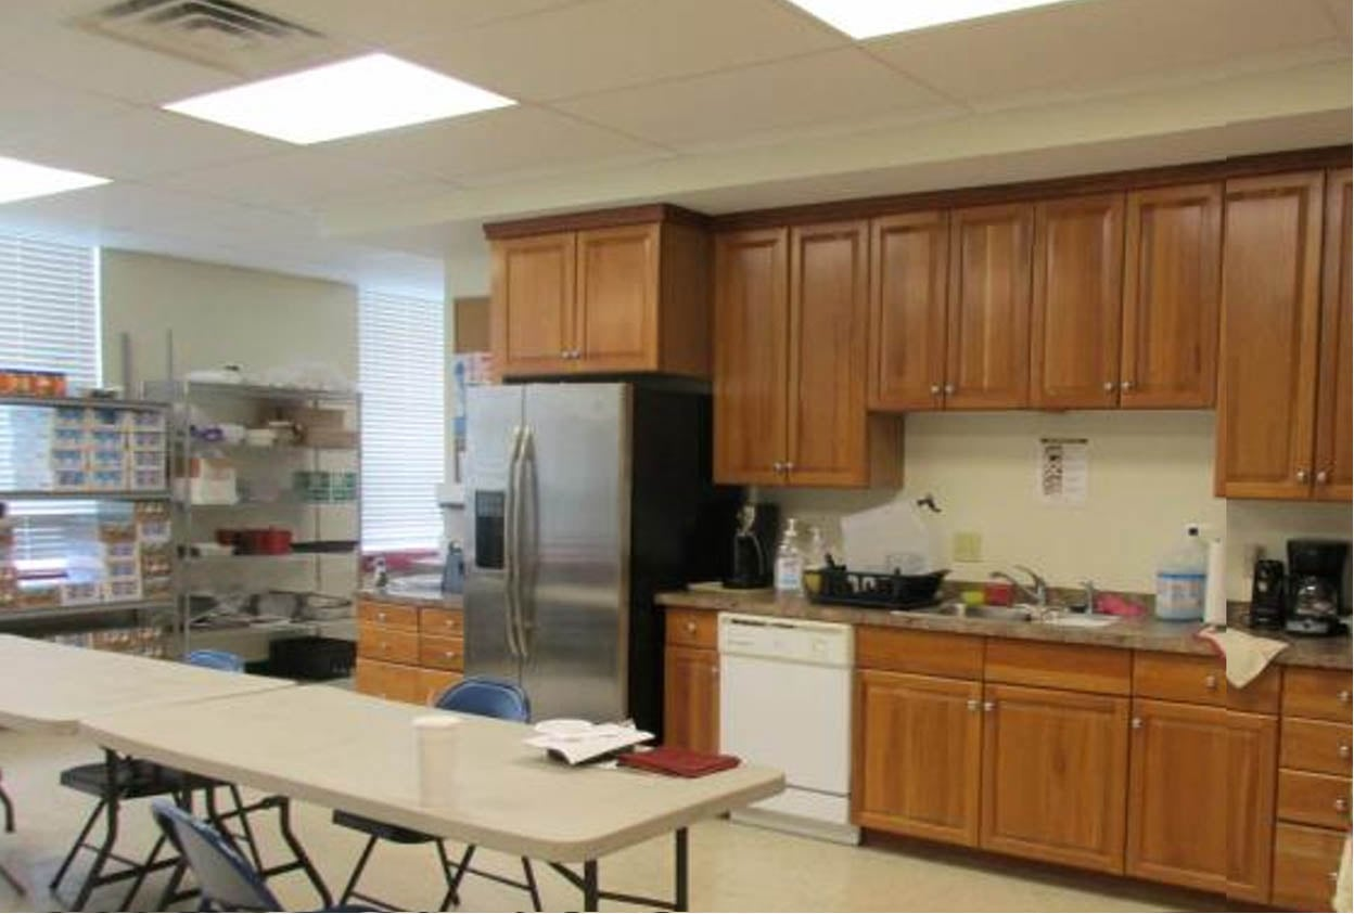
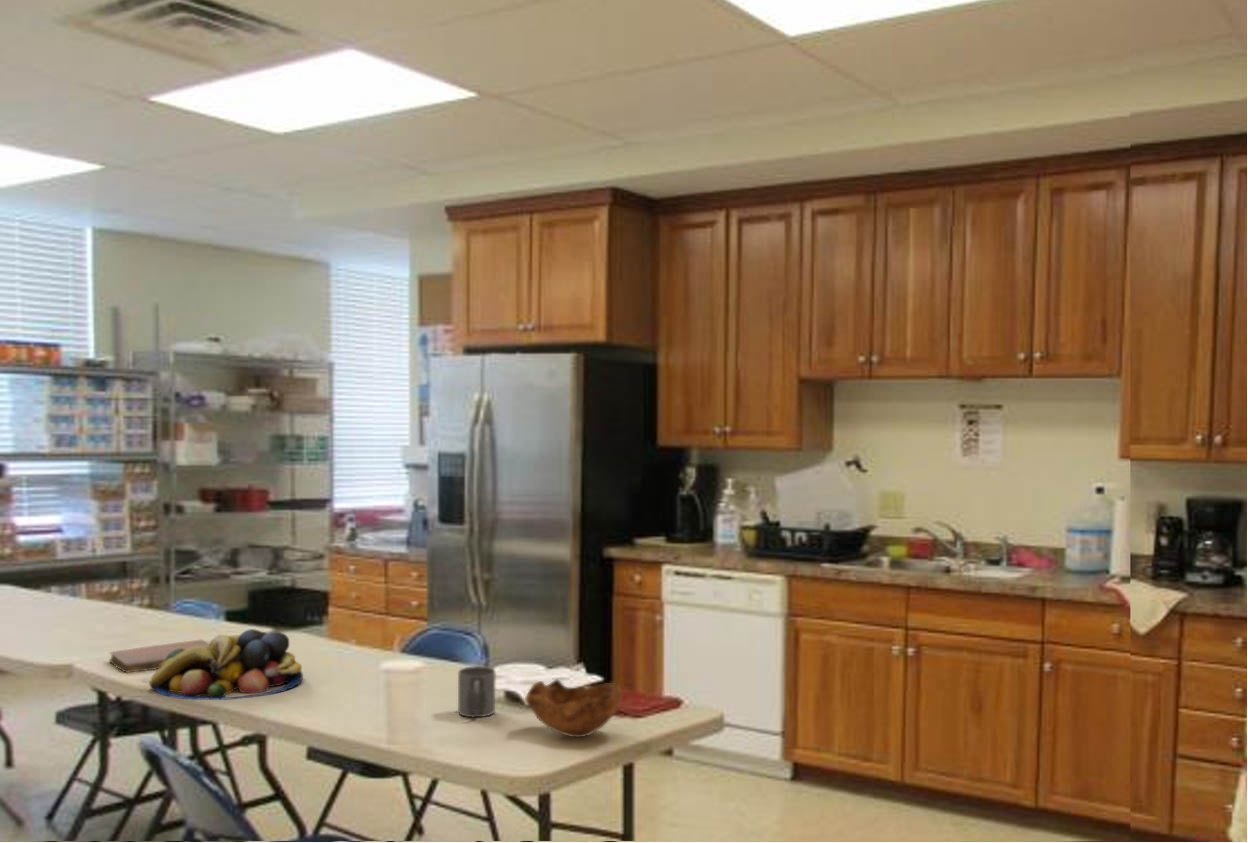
+ notebook (165, 656)
+ mug (476, 693)
+ bowl (572, 708)
+ fruit bowl (229, 657)
